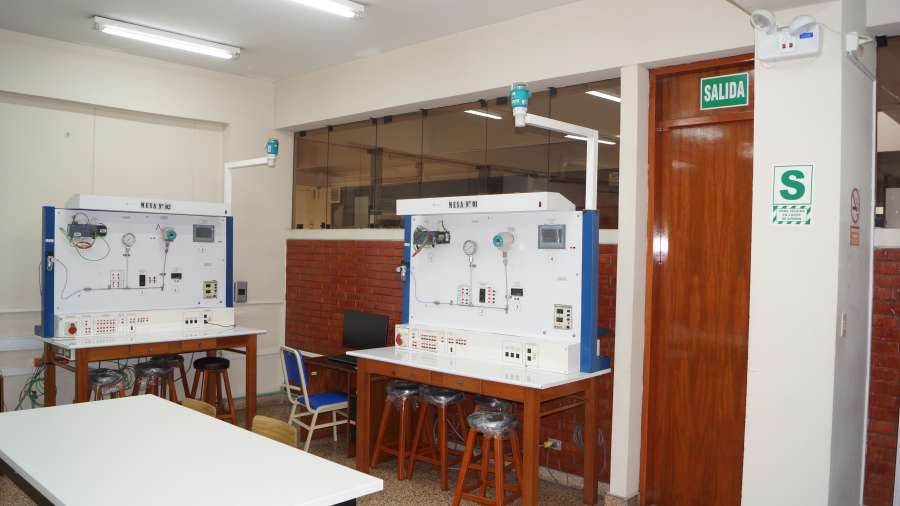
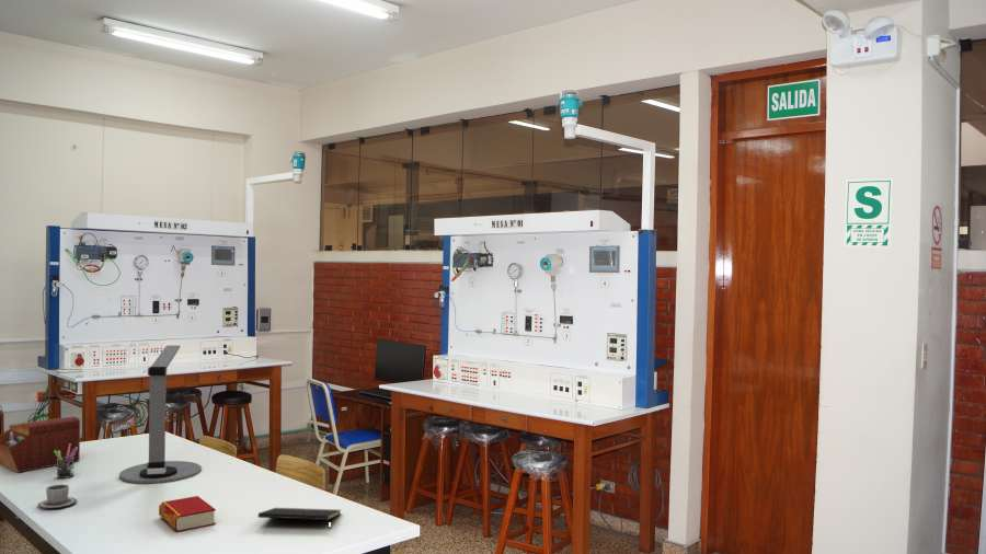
+ pen holder (64, 460)
+ sewing box (34, 441)
+ notepad (300, 513)
+ cup (57, 495)
+ desk lamp (164, 409)
+ book (186, 512)
